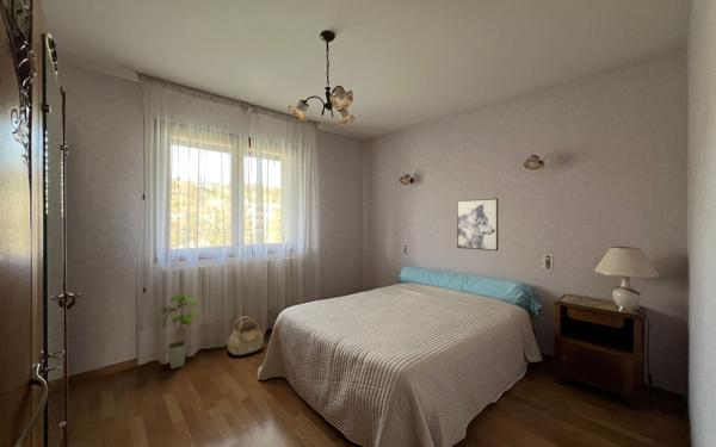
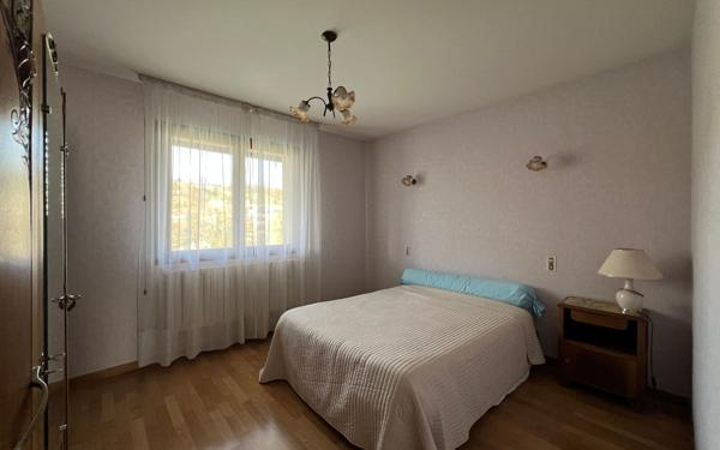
- wall art (476, 224)
- basket (246, 334)
- house plant (181, 328)
